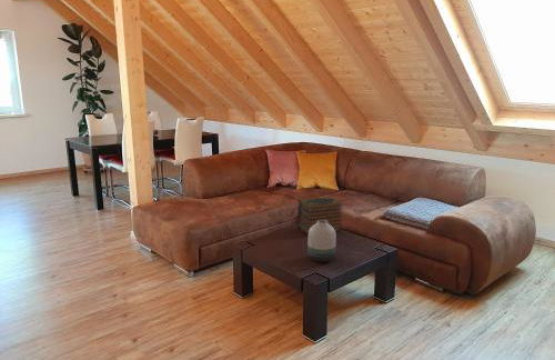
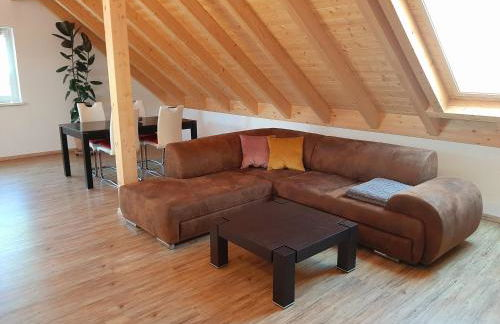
- book stack (319, 214)
- vase (322, 240)
